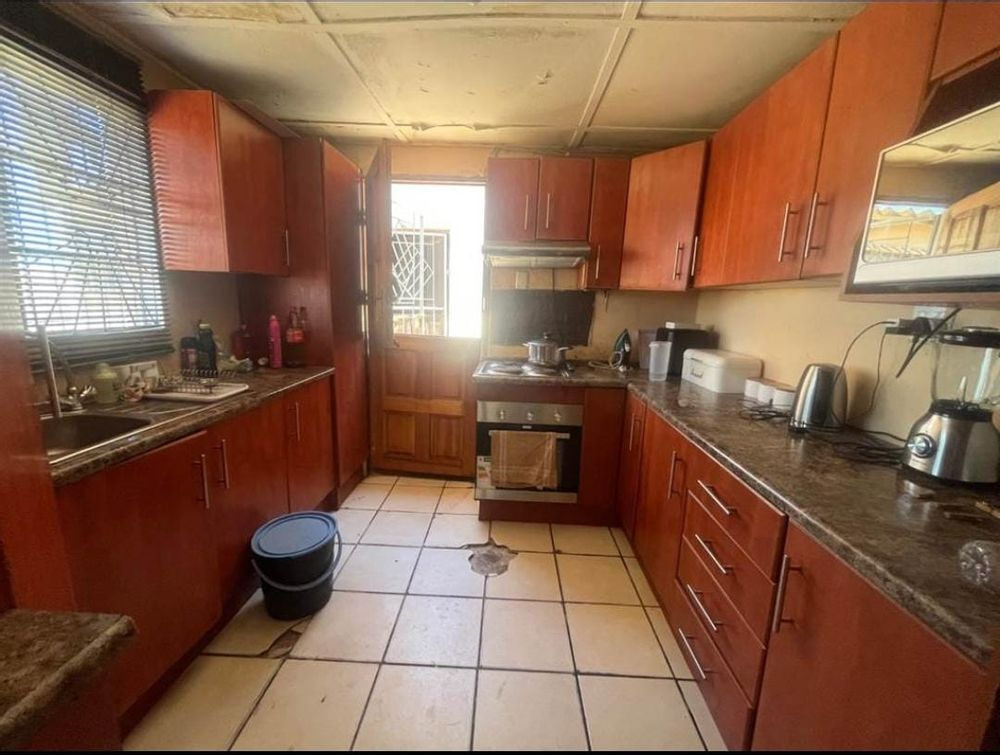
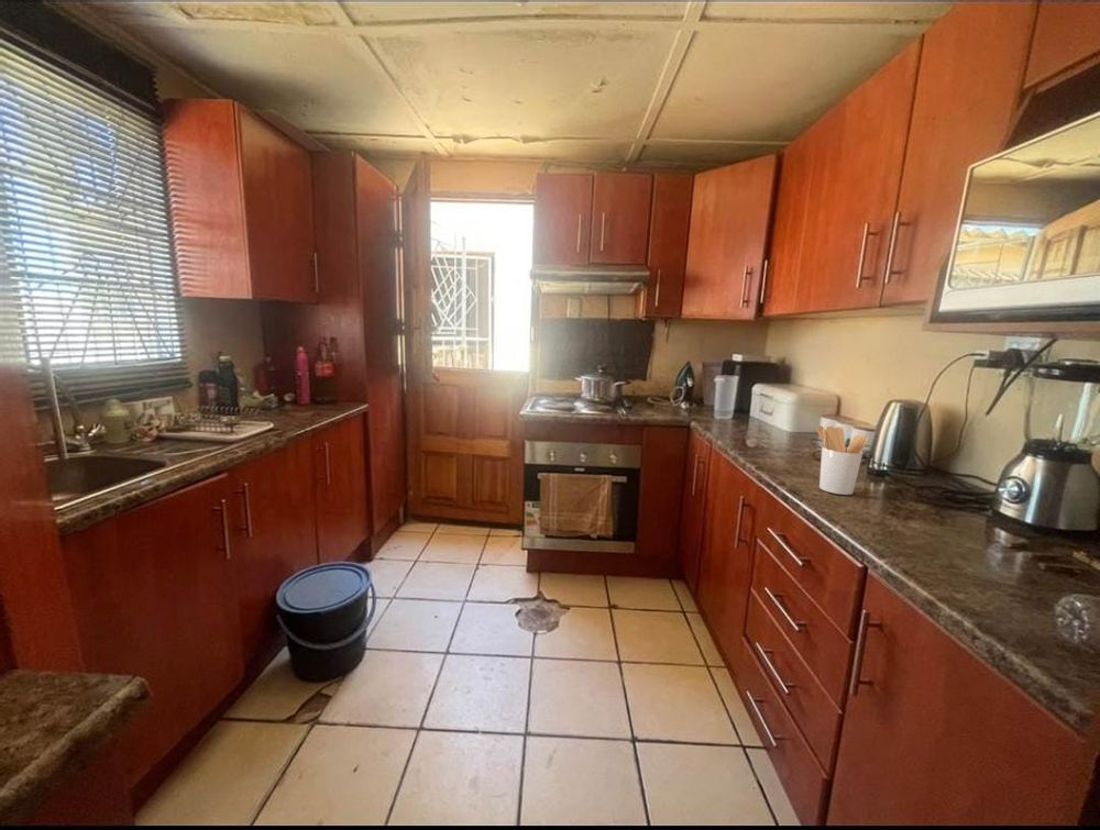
+ utensil holder (835, 457)
